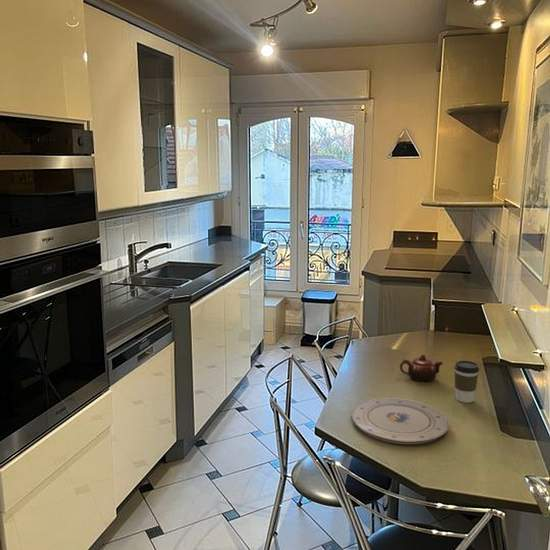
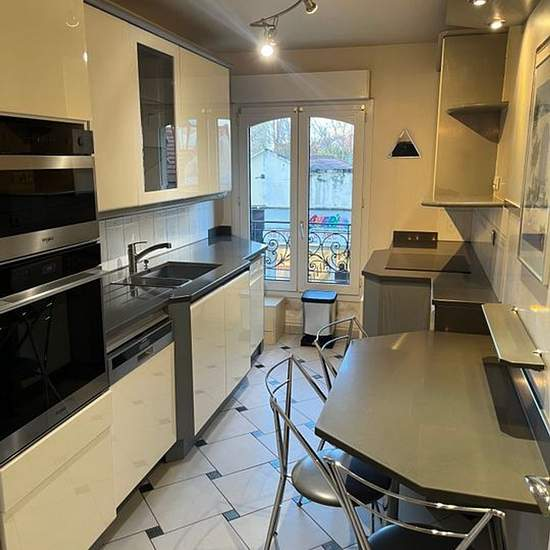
- teapot (421, 365)
- coffee cup (465, 381)
- plate (399, 420)
